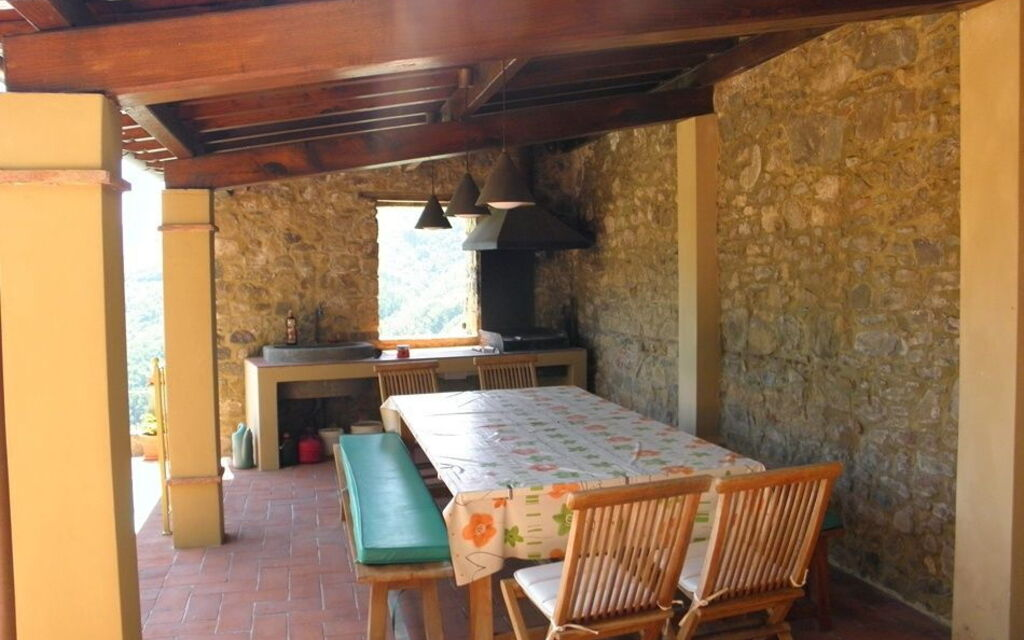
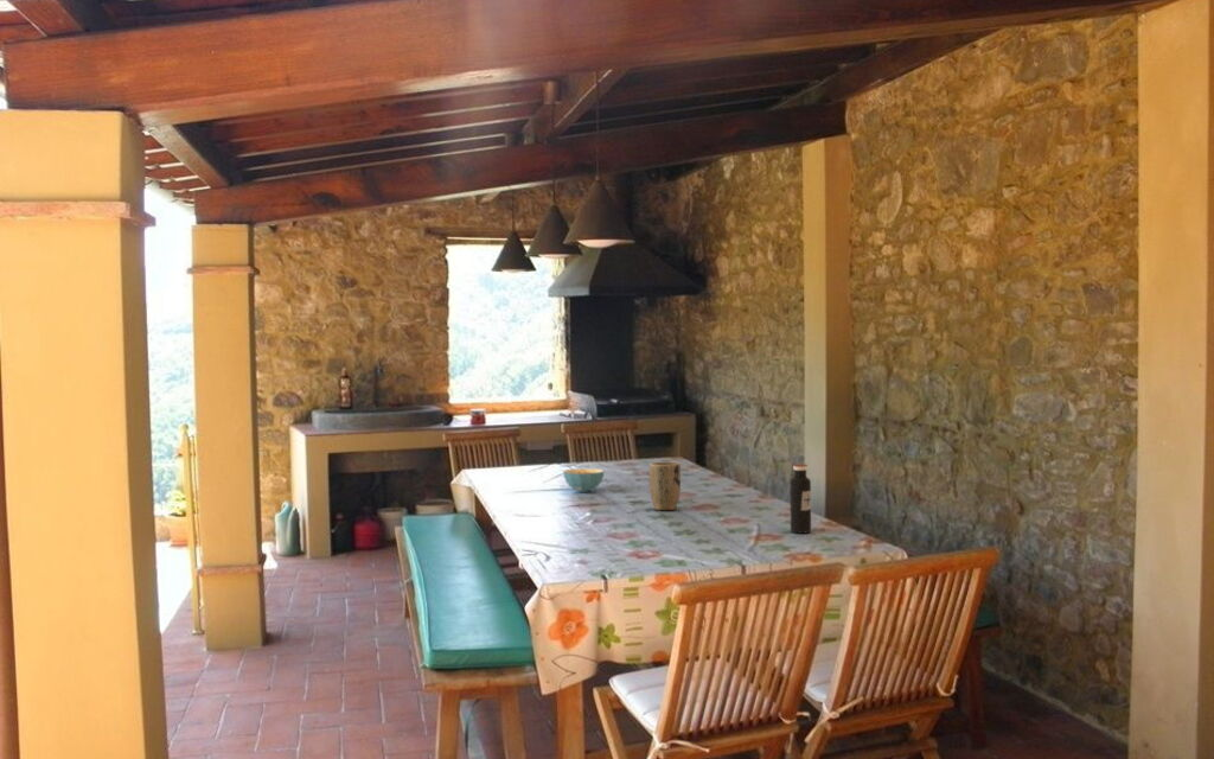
+ plant pot (665, 485)
+ water bottle (800, 498)
+ cereal bowl (583, 480)
